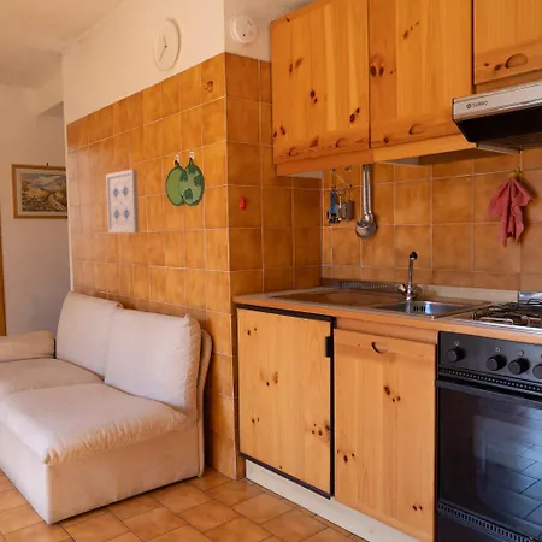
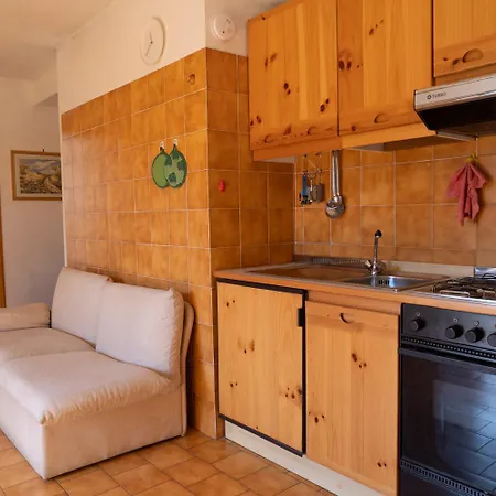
- wall art (122, 202)
